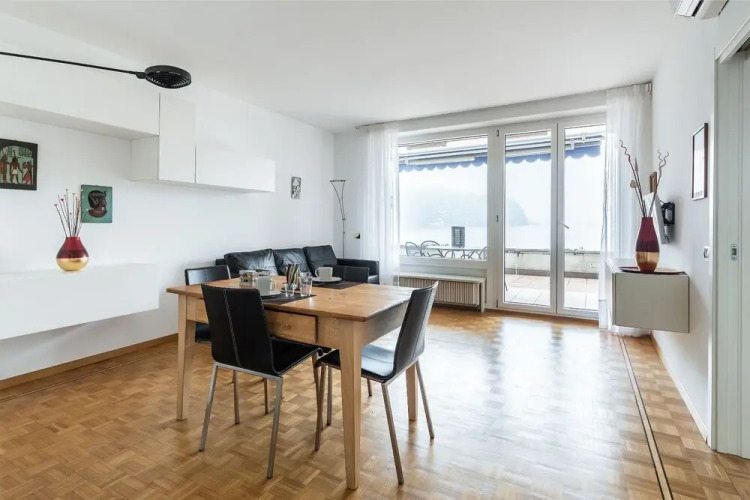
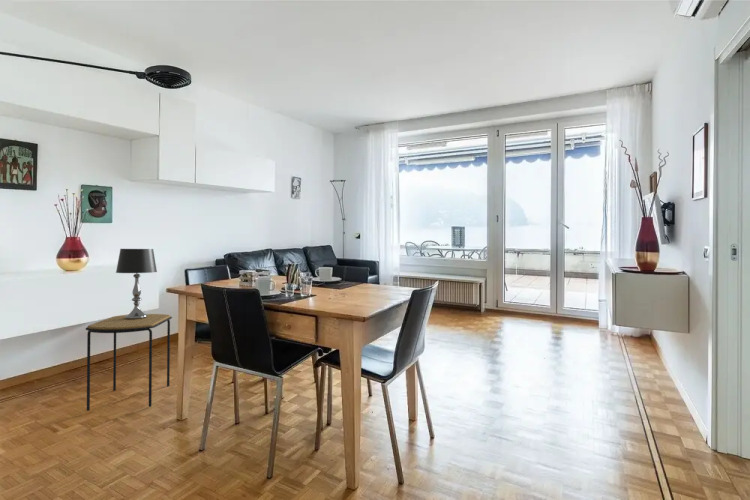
+ side table (115, 359)
+ table lamp (136, 283)
